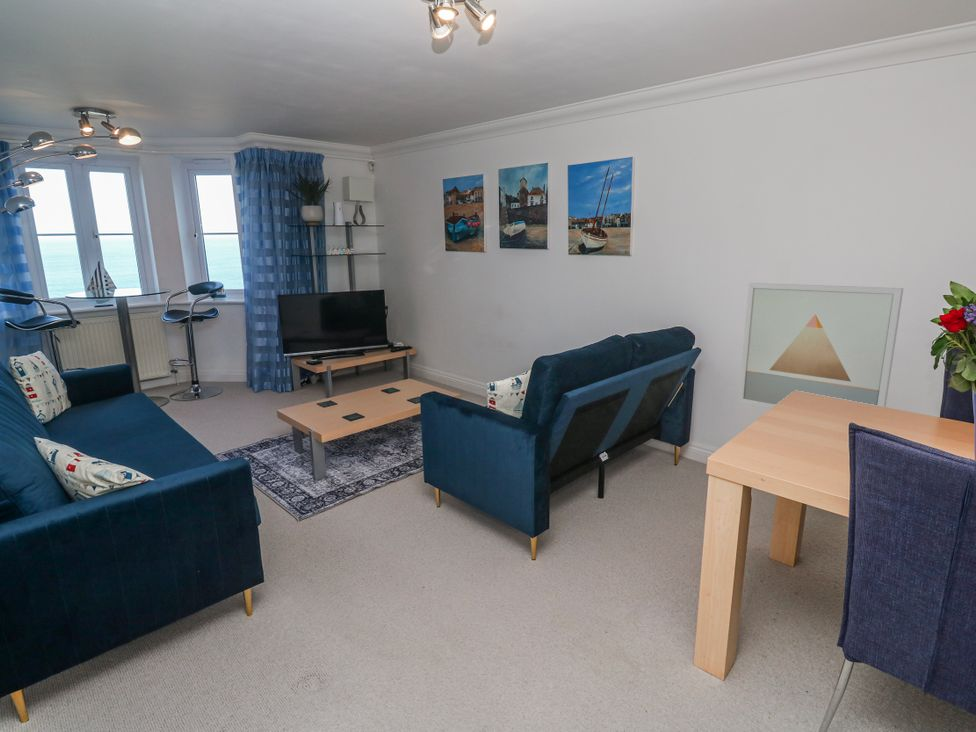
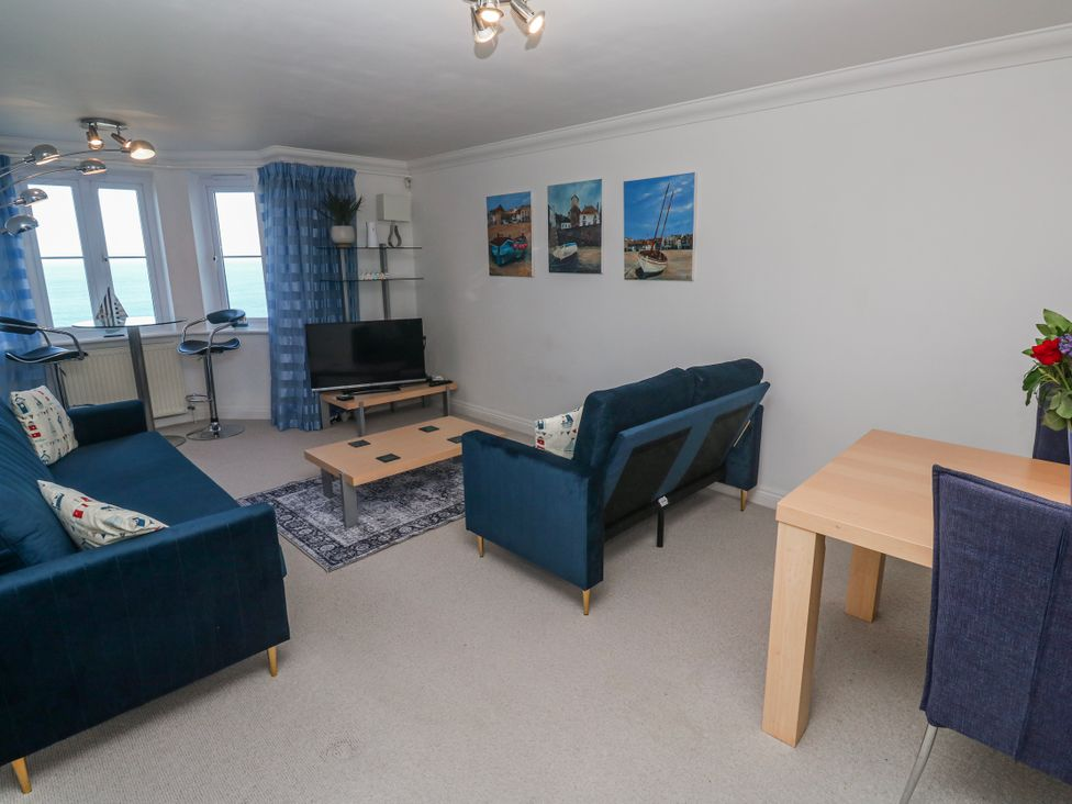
- wall art (811, 351)
